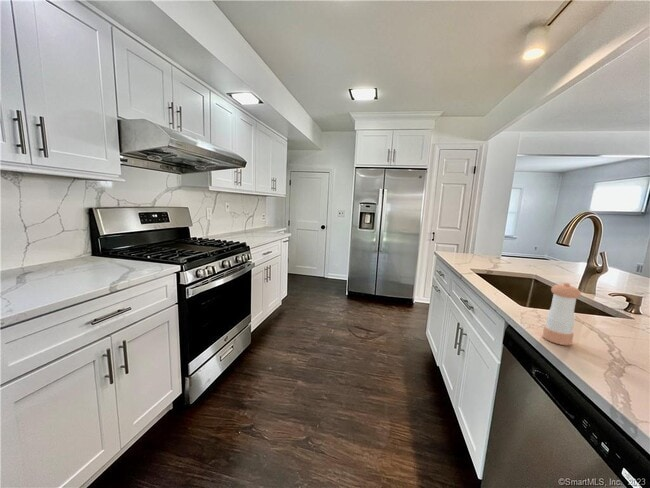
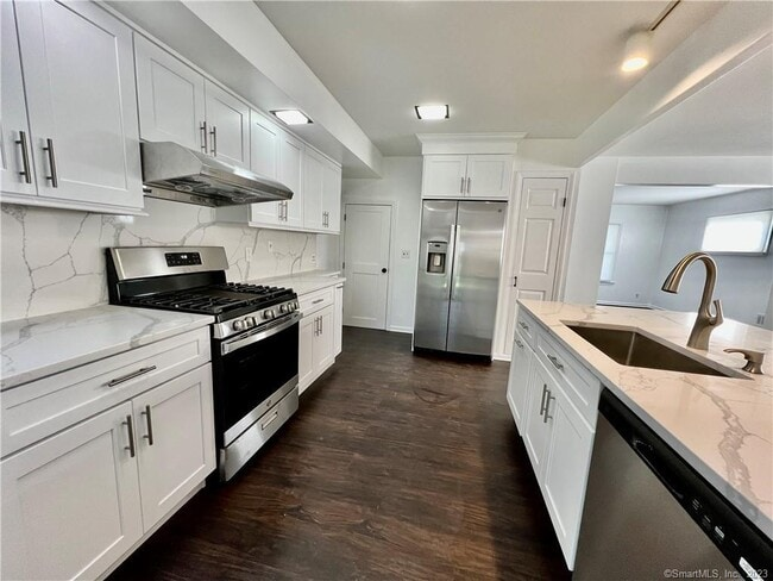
- pepper shaker (561, 311)
